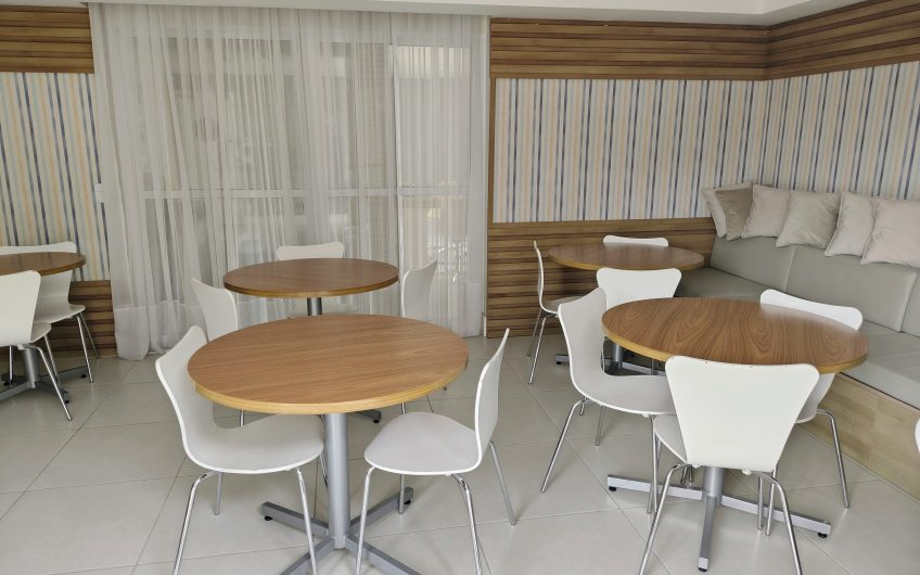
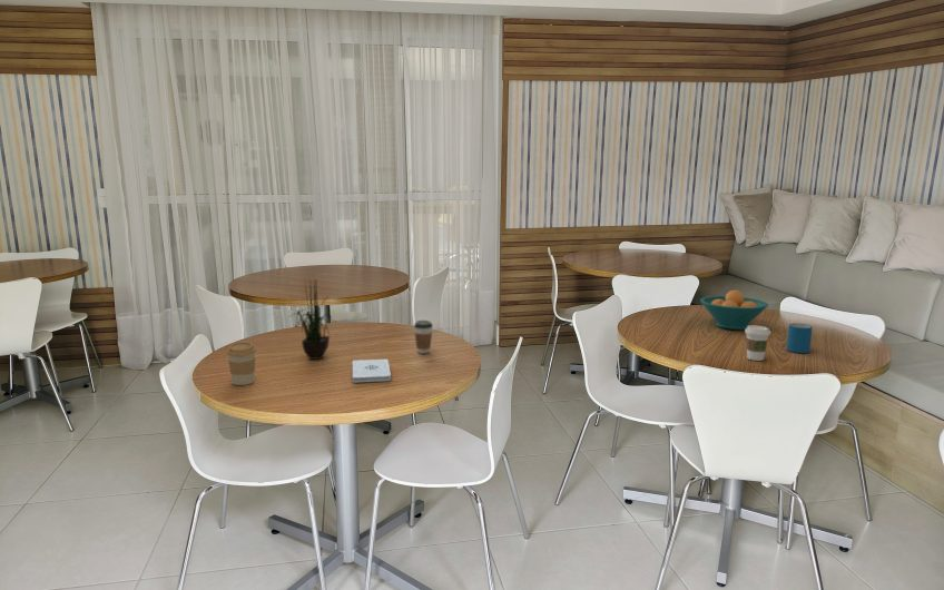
+ notepad (371, 370)
+ potted plant (311, 312)
+ coffee cup (756, 343)
+ coffee cup (242, 363)
+ fruit bowl (732, 308)
+ coffee cup (423, 336)
+ mug (798, 336)
